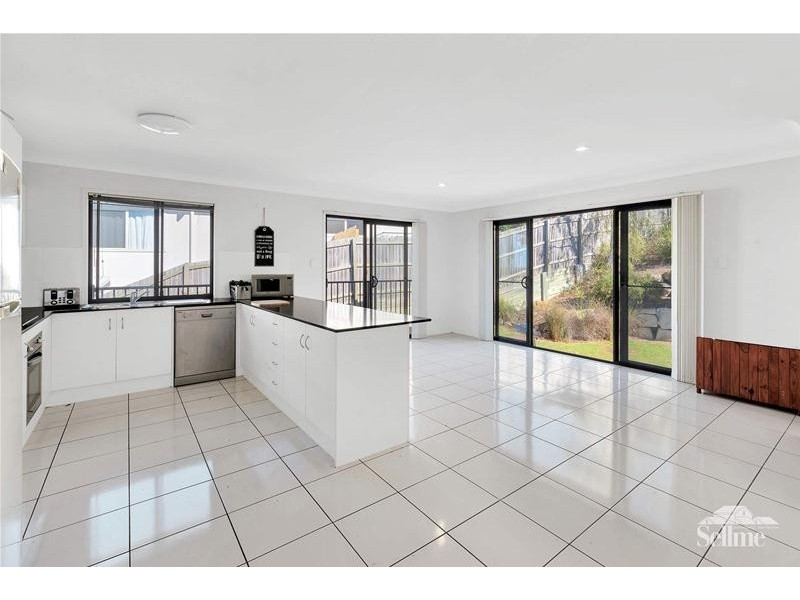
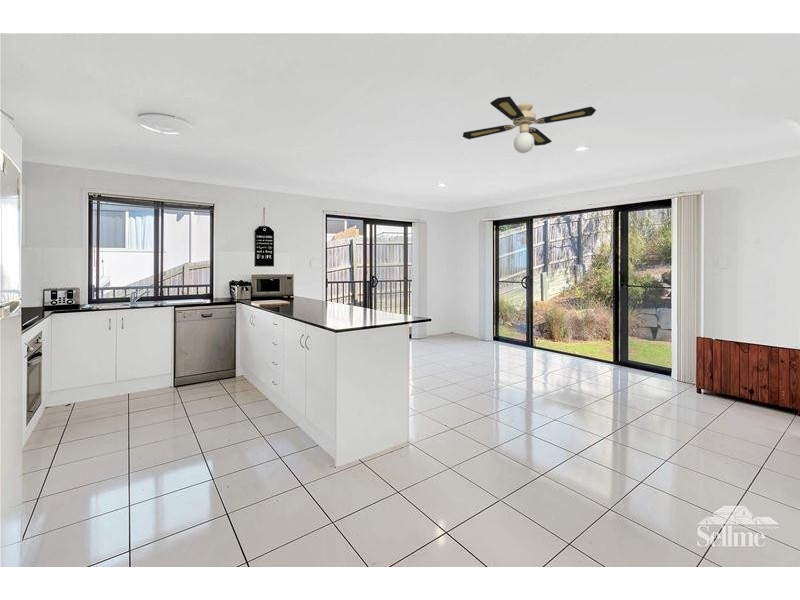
+ ceiling fan (524, 129)
